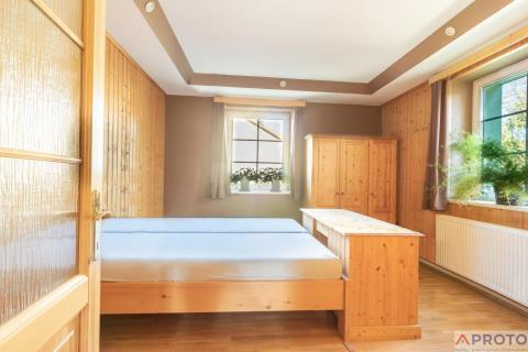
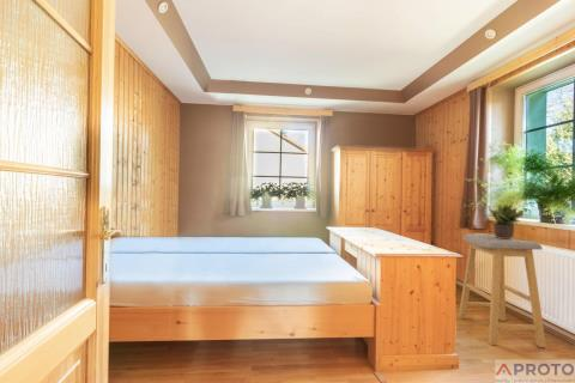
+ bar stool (497, 284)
+ potted plant (506, 219)
